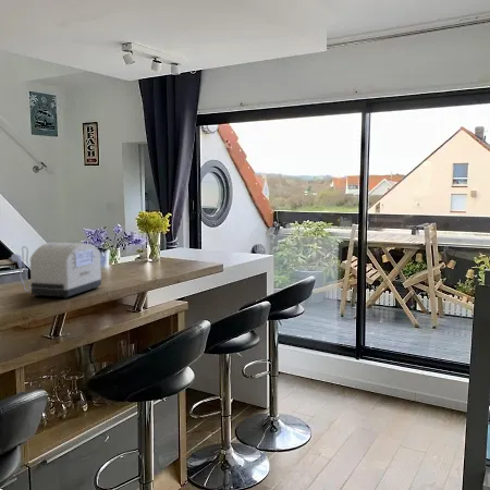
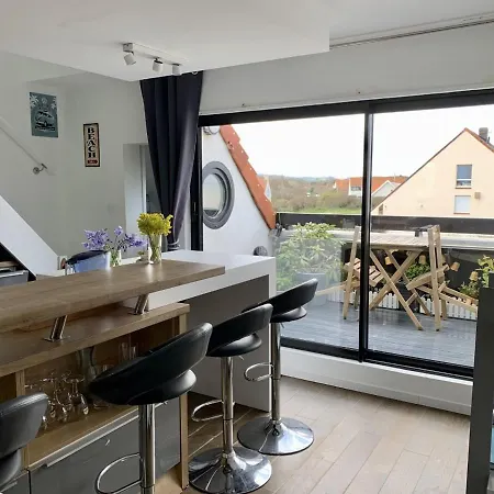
- toaster (54, 267)
